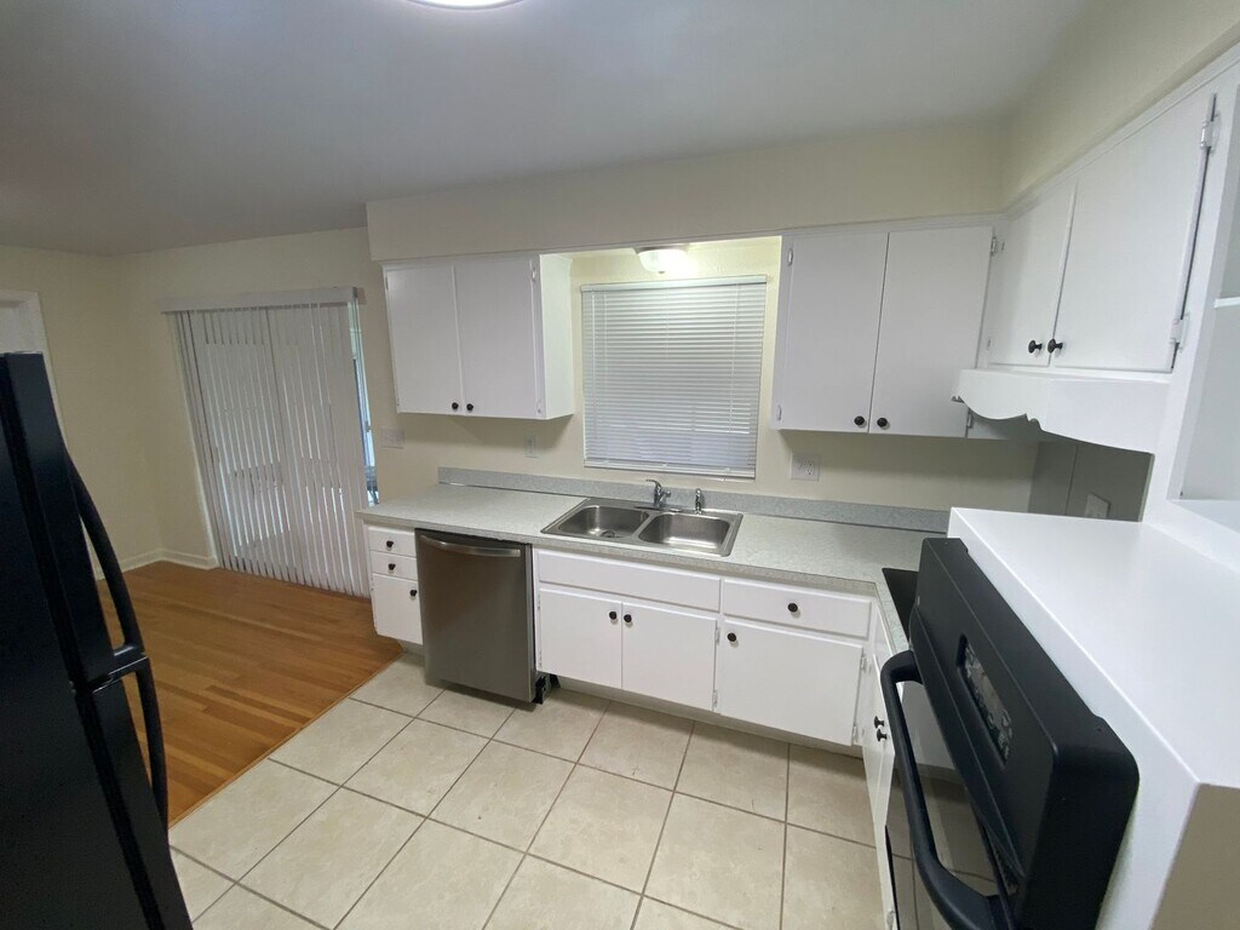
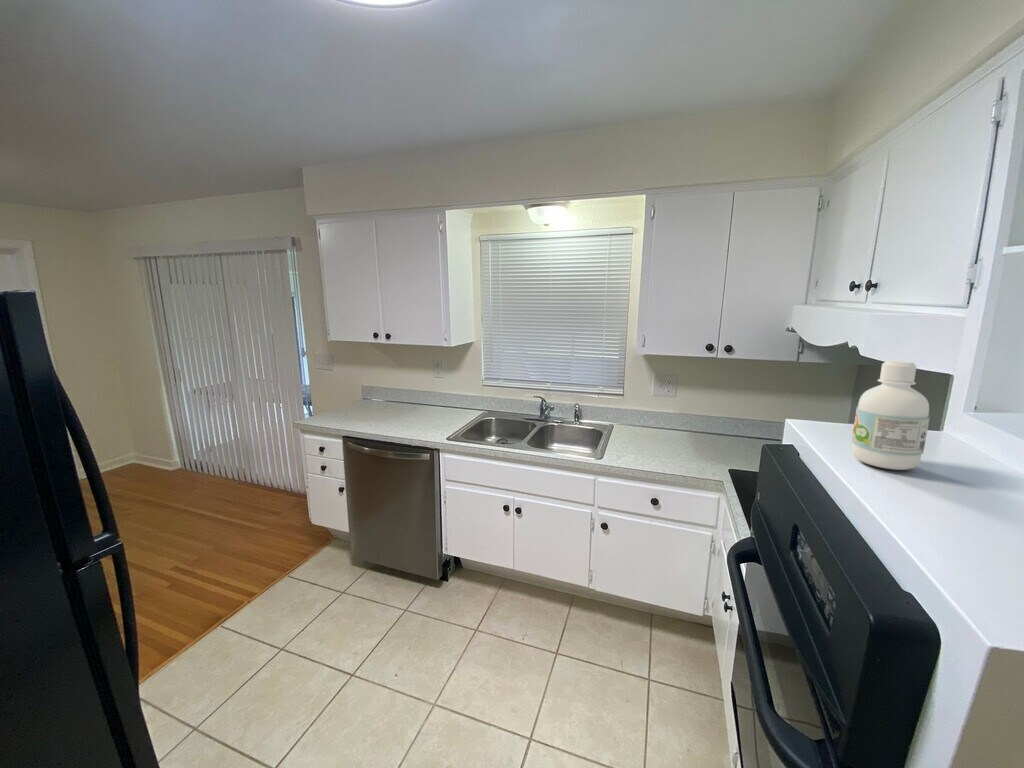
+ bottle (891, 413)
